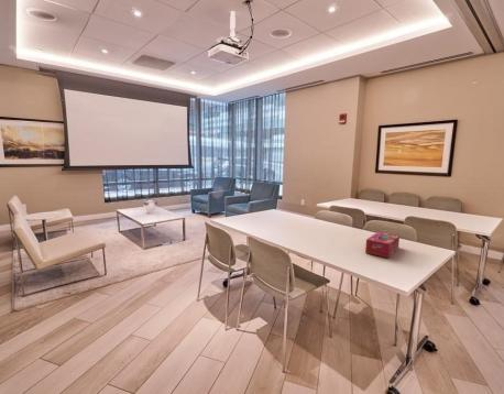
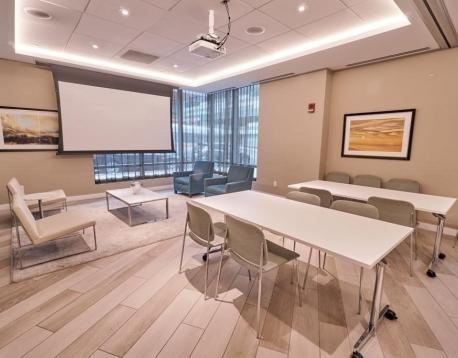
- tissue box (383, 243)
